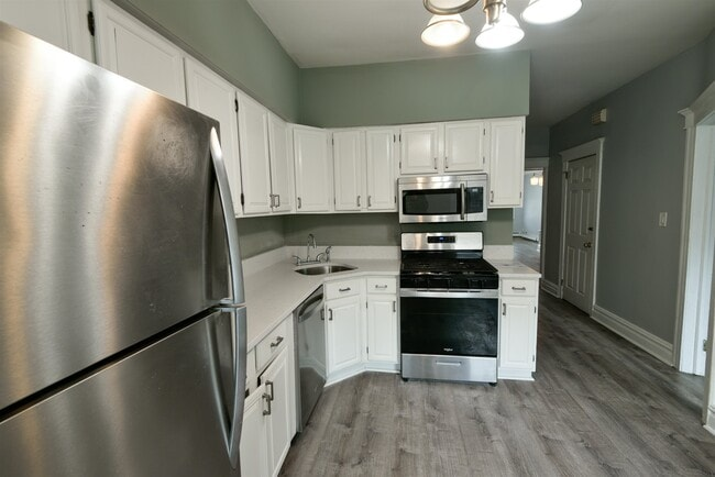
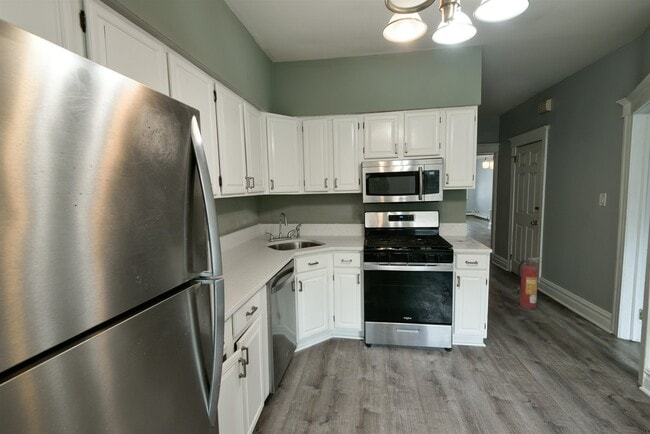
+ fire extinguisher (528, 281)
